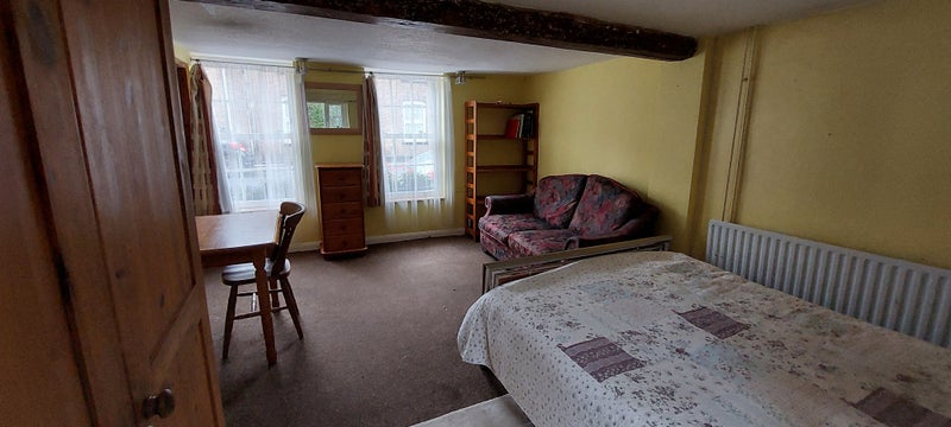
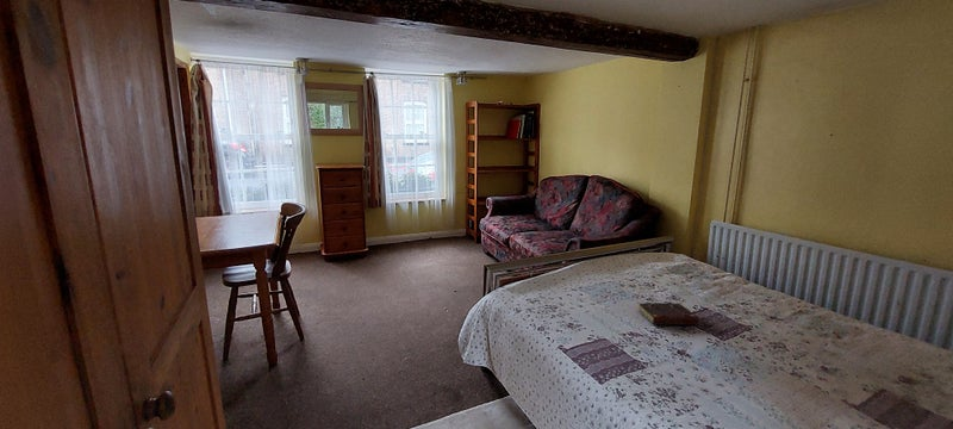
+ book (666, 312)
